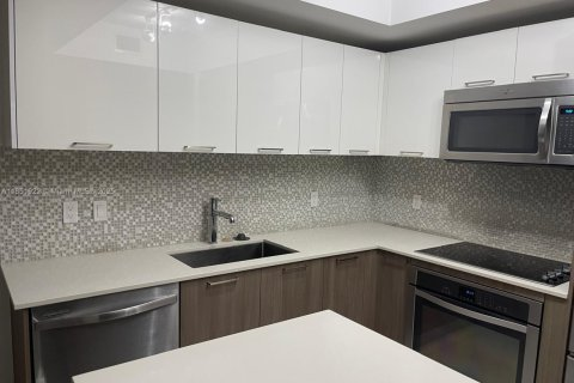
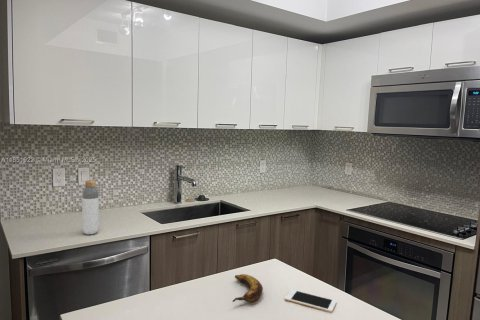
+ banana (247, 285)
+ bottle (90, 207)
+ cell phone (310, 300)
